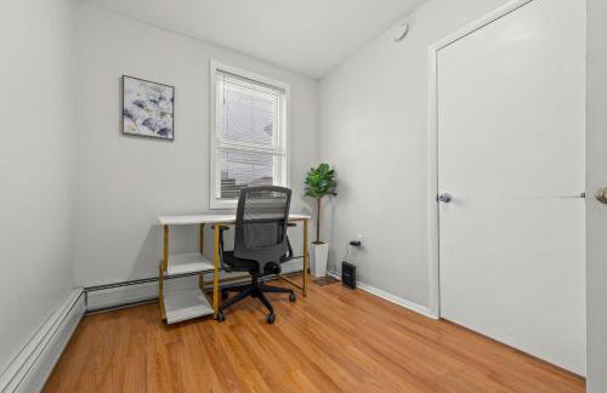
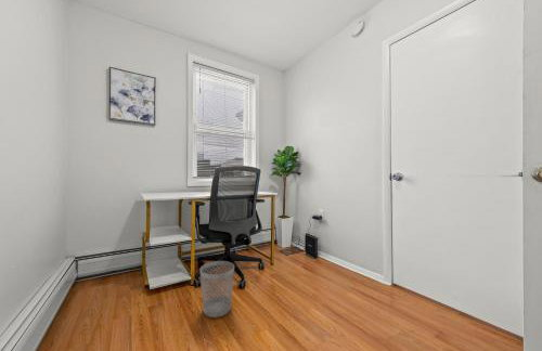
+ wastebasket (217, 288)
